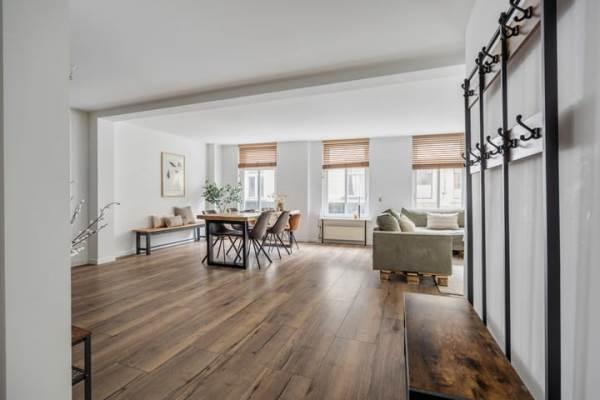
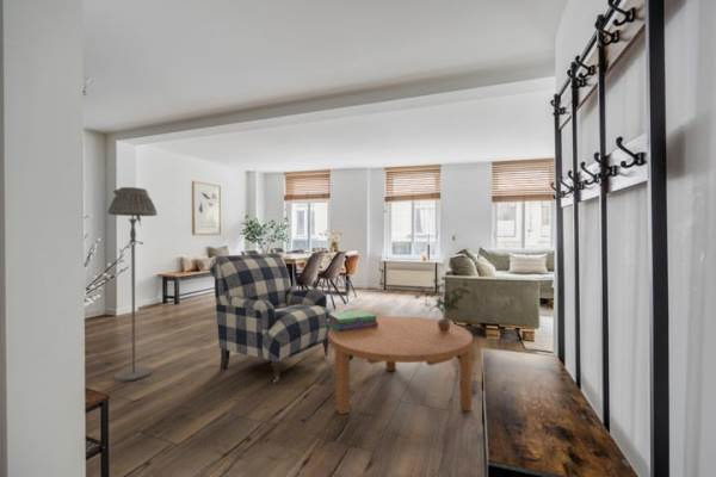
+ floor lamp (132, 281)
+ potted plant (443, 303)
+ chair (276, 309)
+ stack of books (351, 320)
+ coffee table (399, 361)
